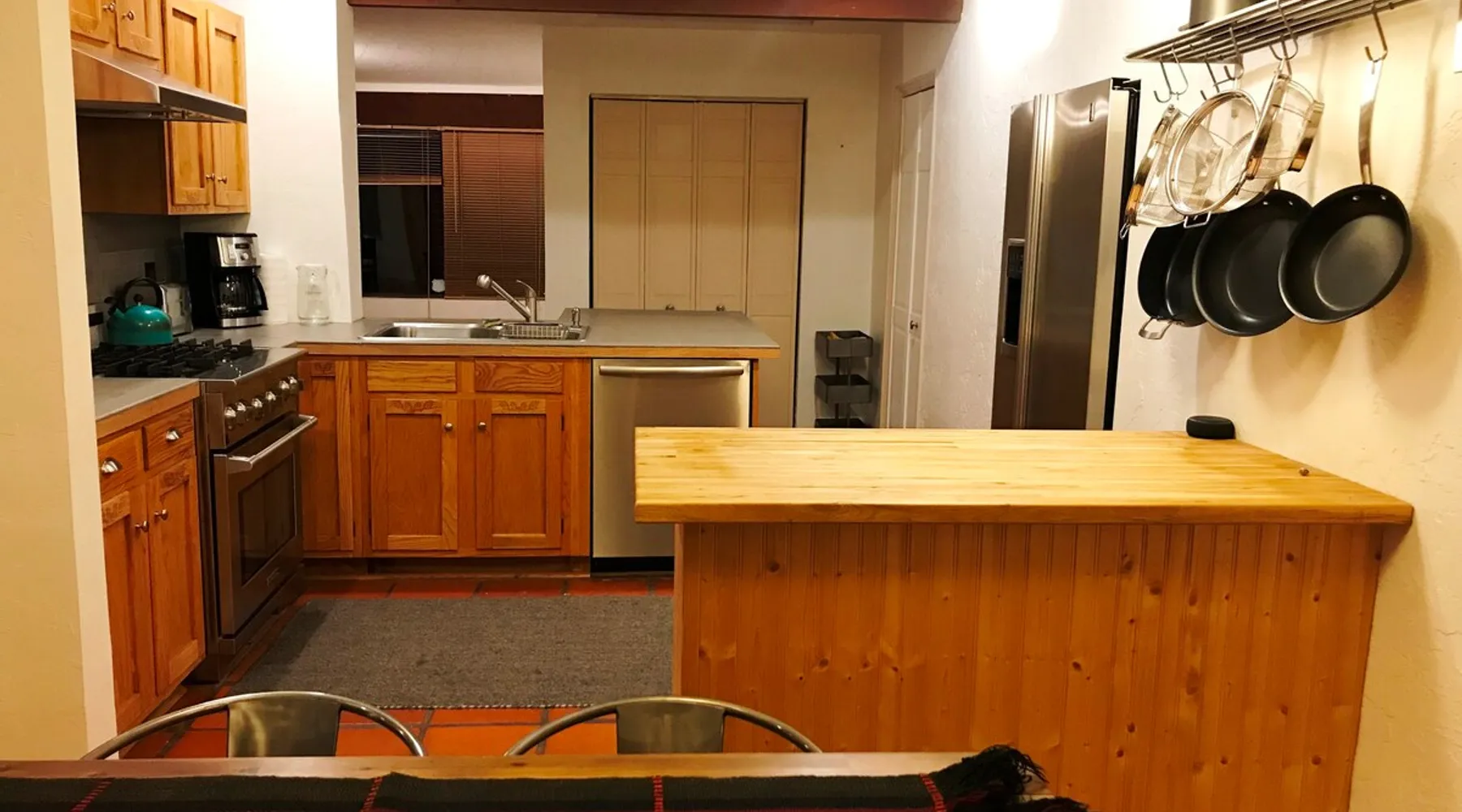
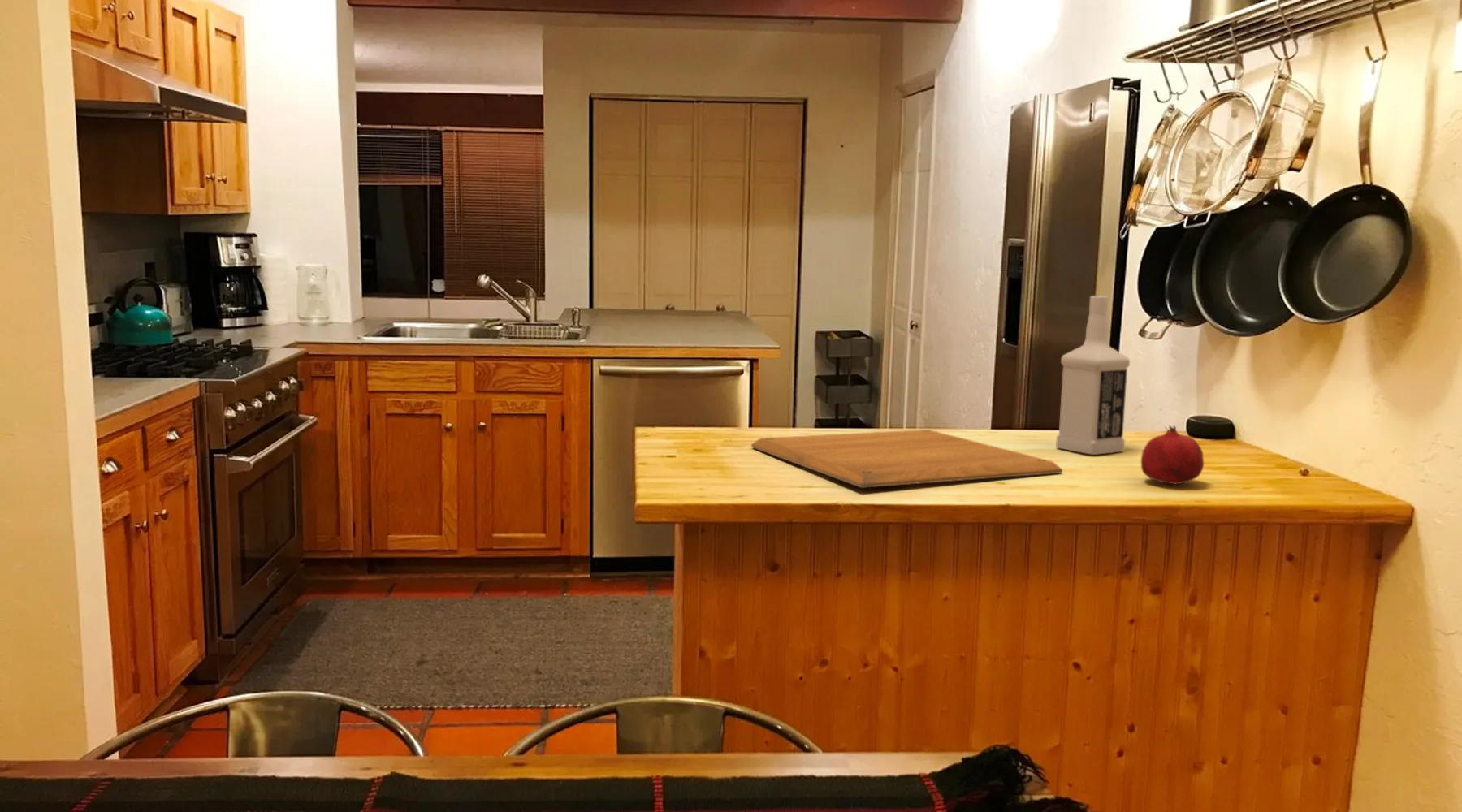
+ fruit (1173, 453)
+ chopping board (899, 454)
+ vodka (1094, 373)
